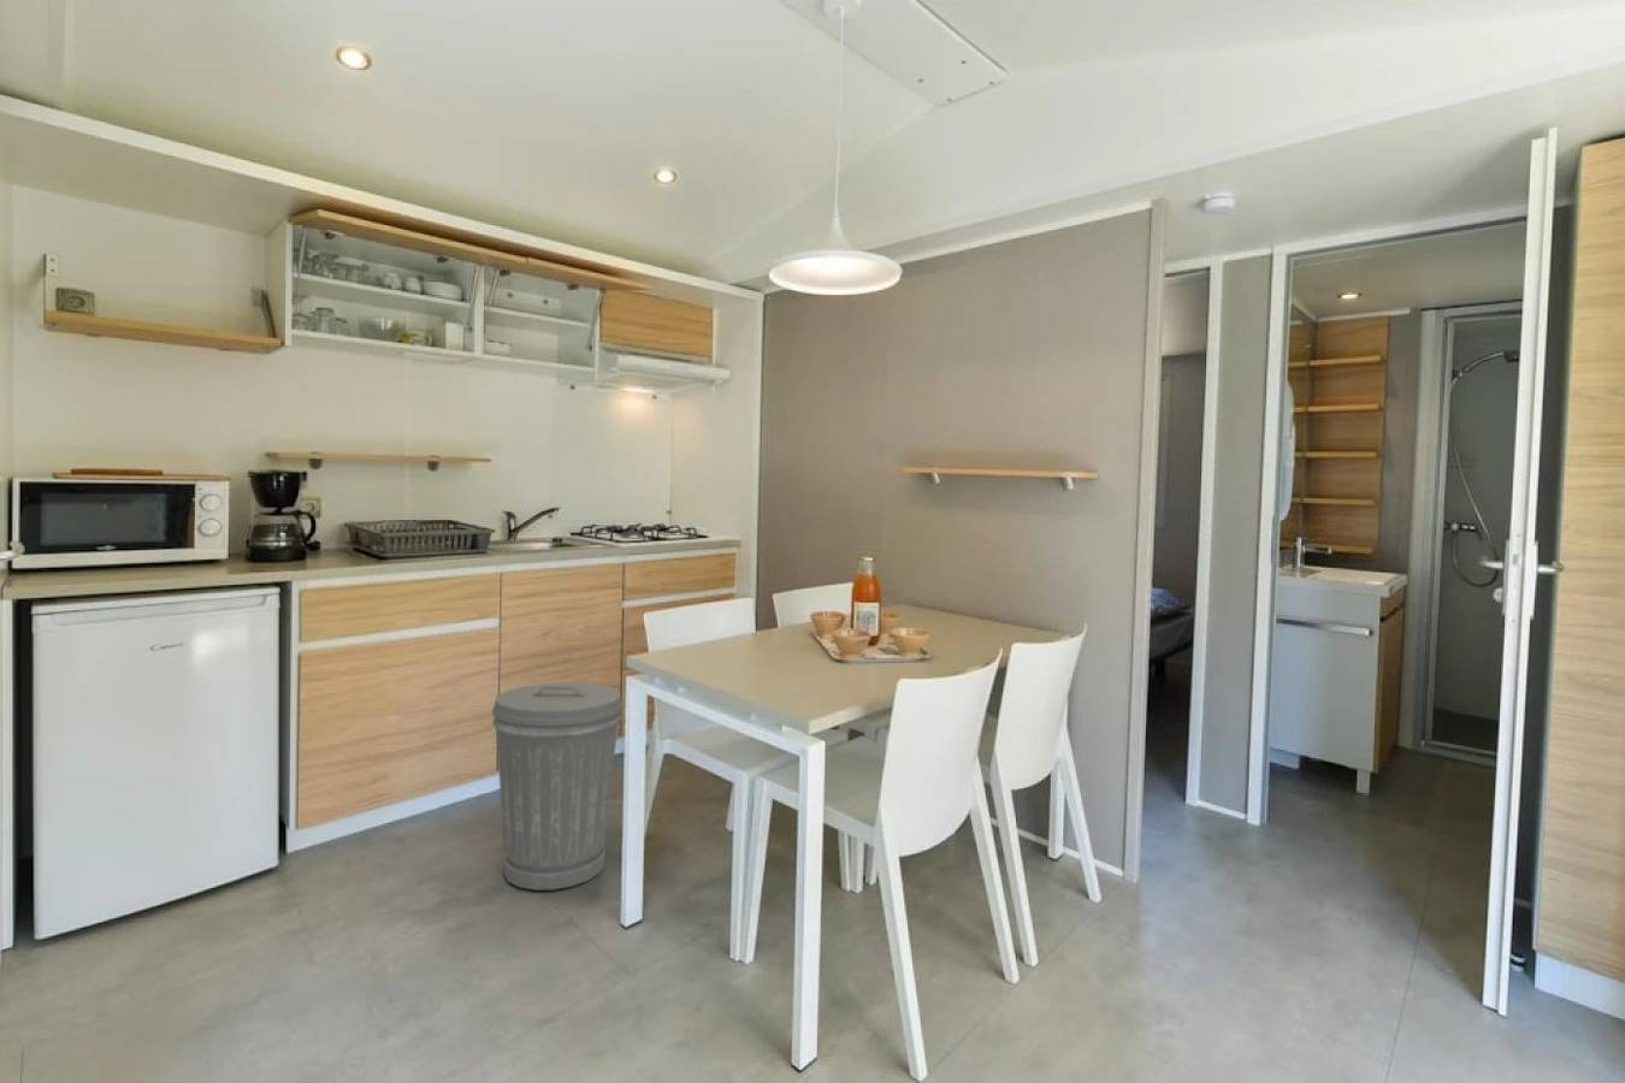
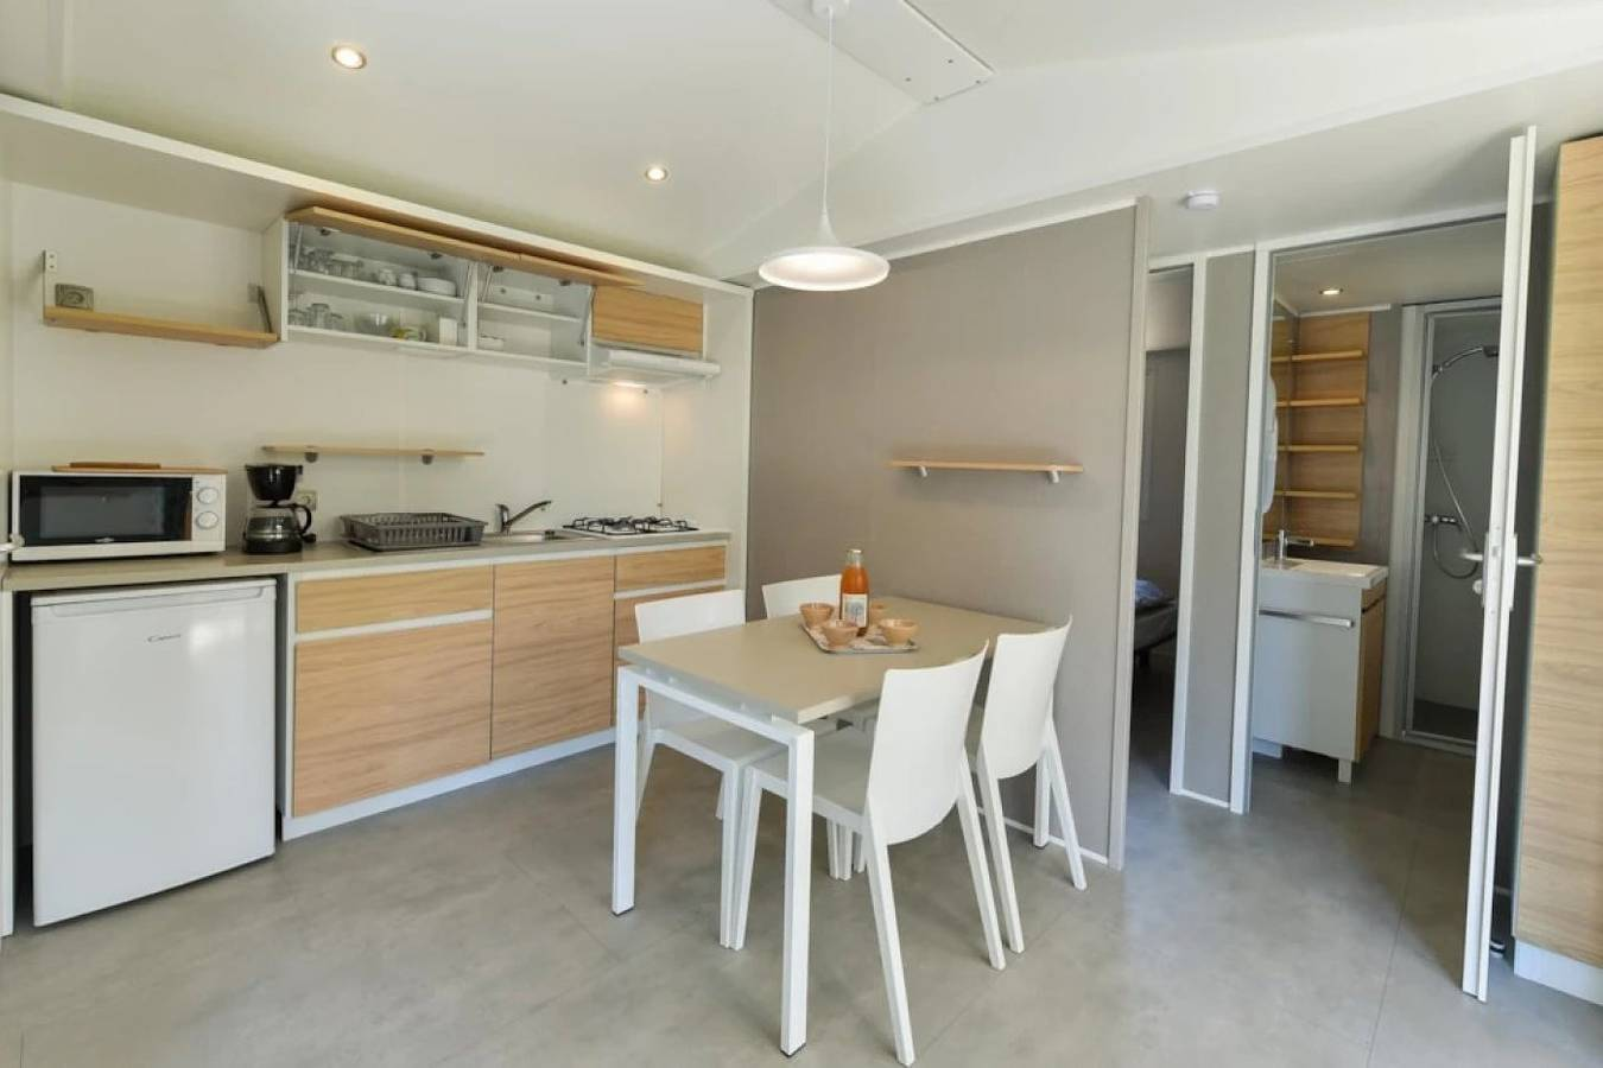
- trash can (557, 776)
